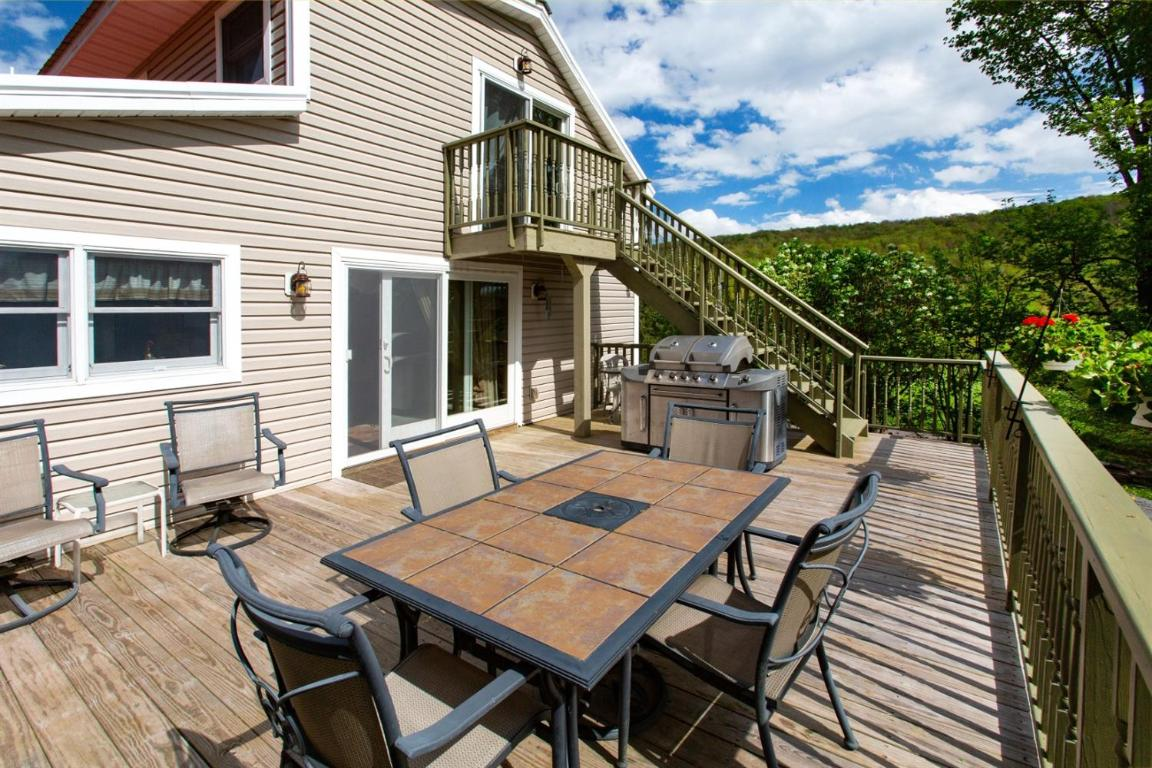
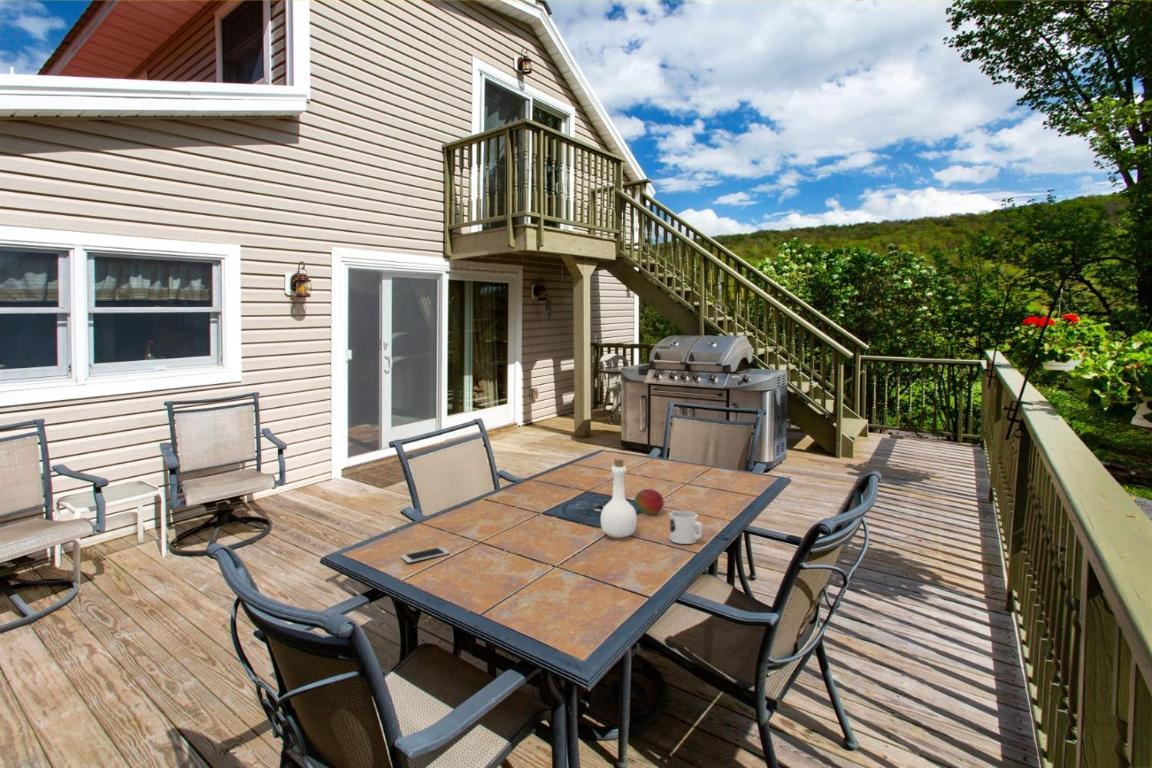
+ smartphone (425, 554)
+ mug (686, 527)
+ fruit (649, 501)
+ bottle (618, 498)
